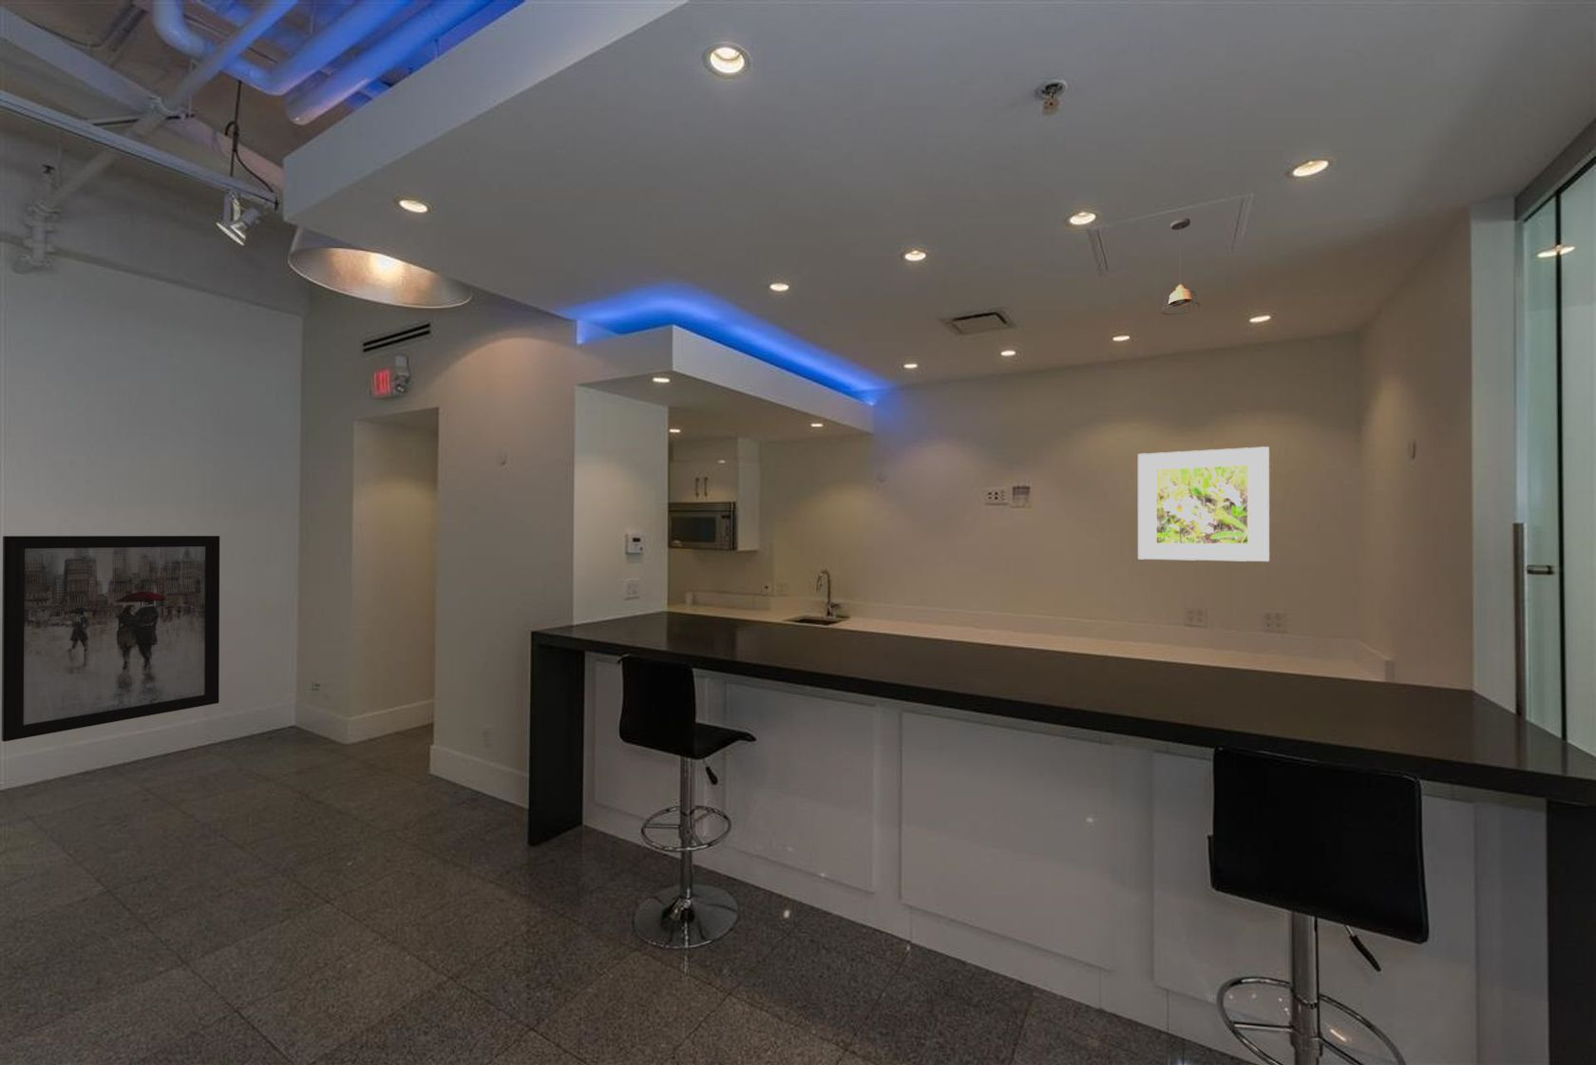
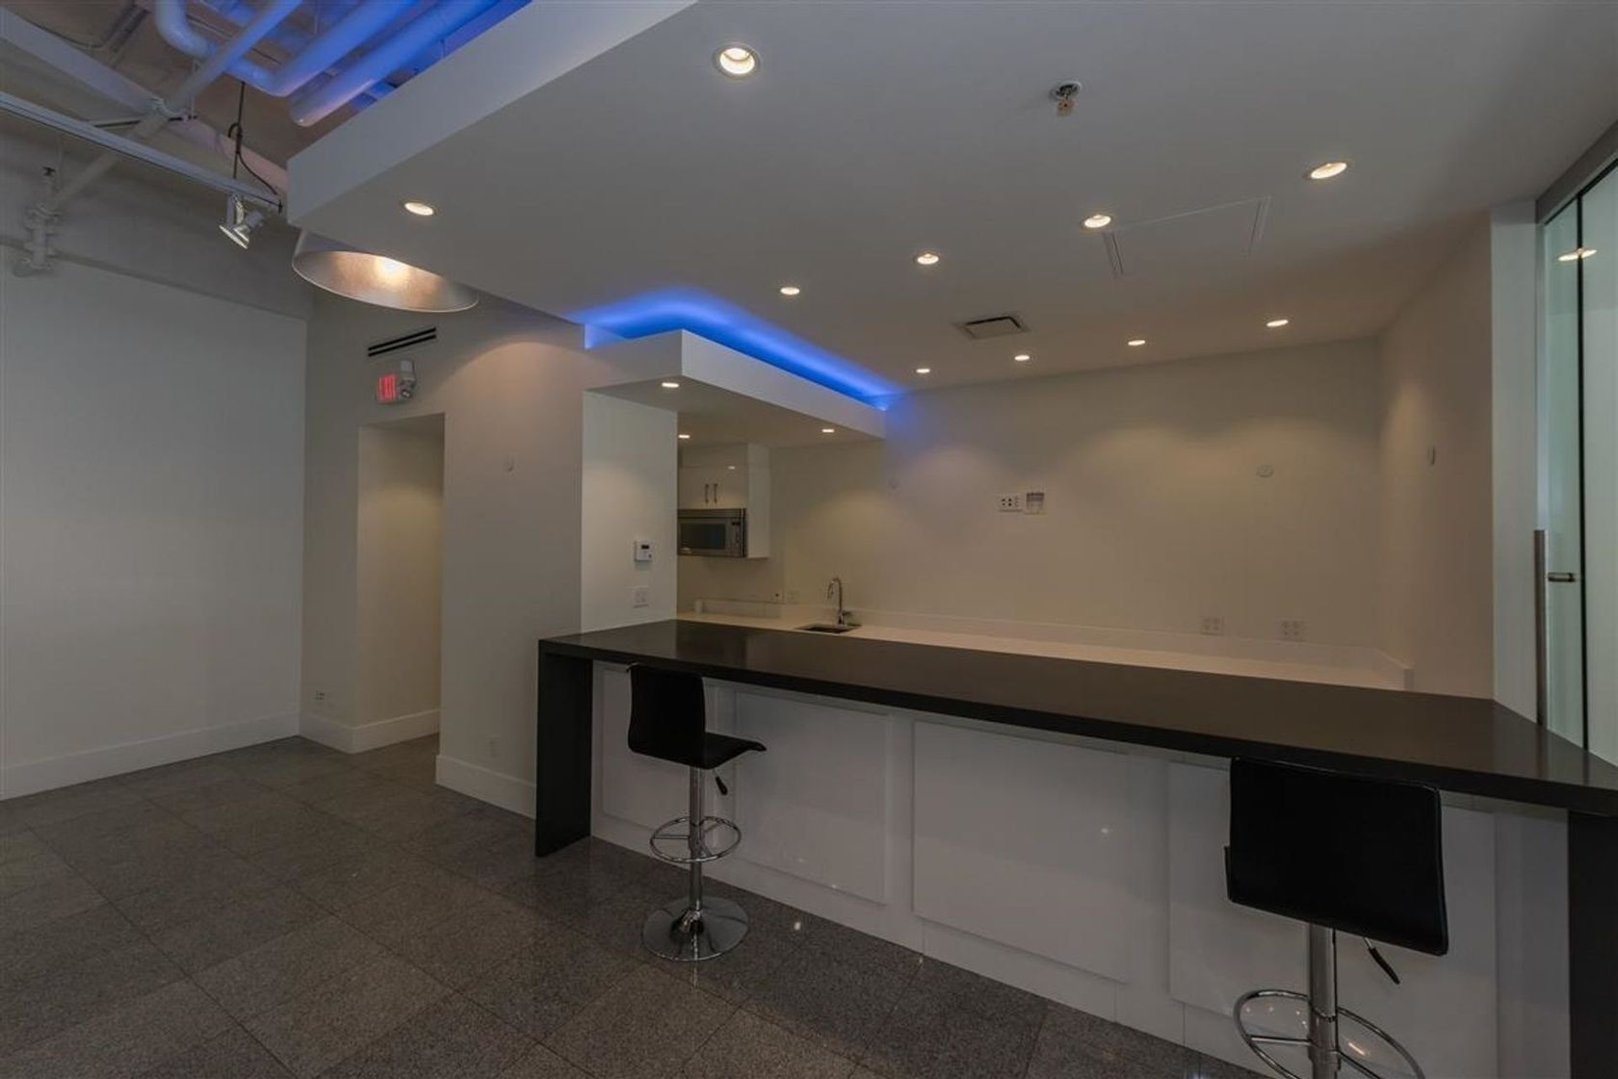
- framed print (1200, 504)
- pendant light (1180, 265)
- wall art (121, 628)
